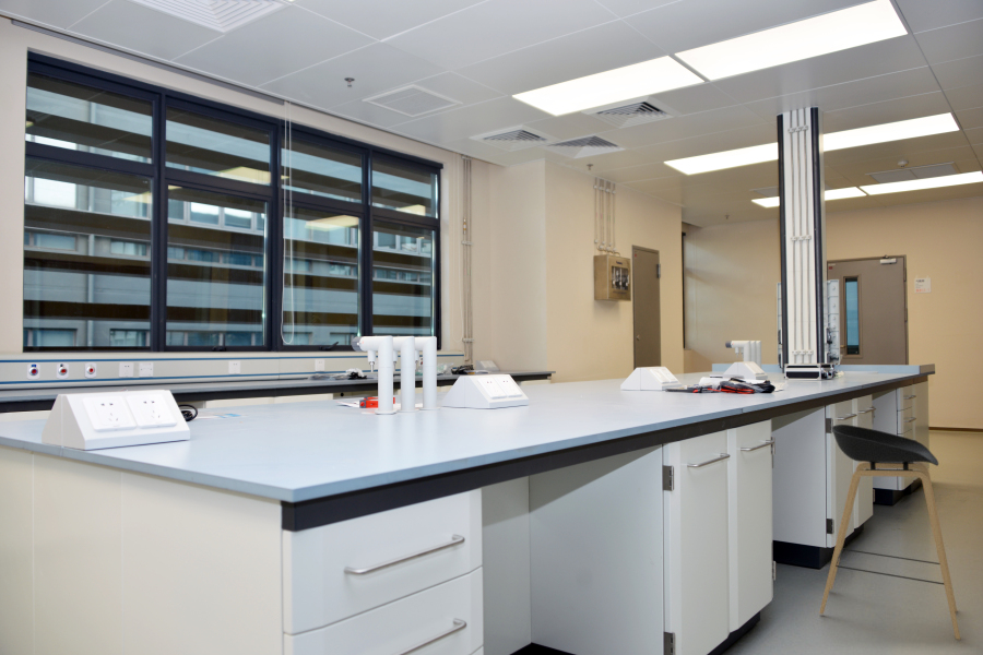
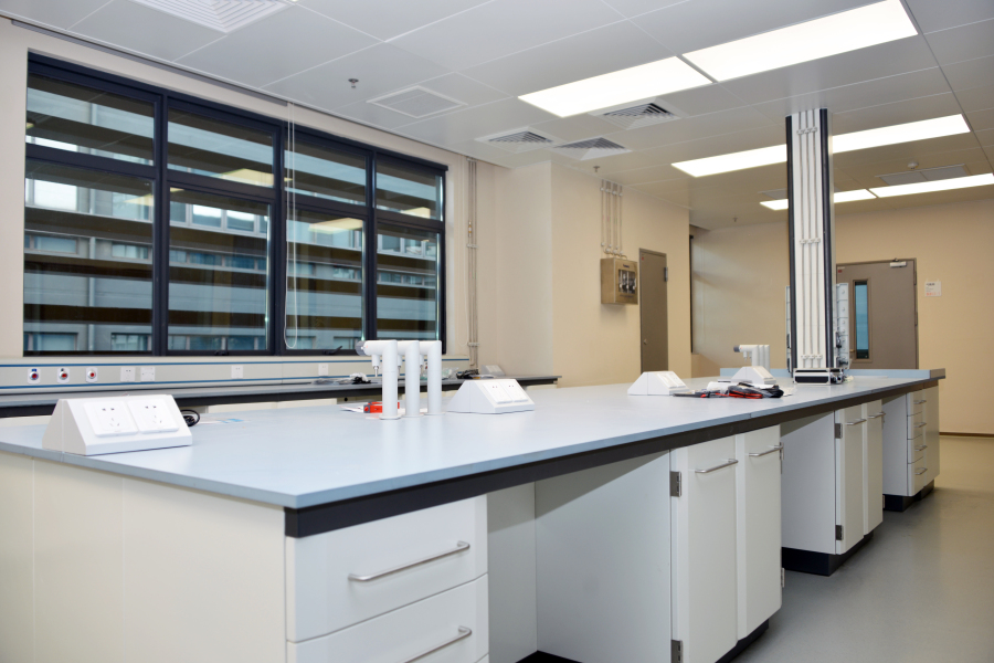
- stool (878, 553)
